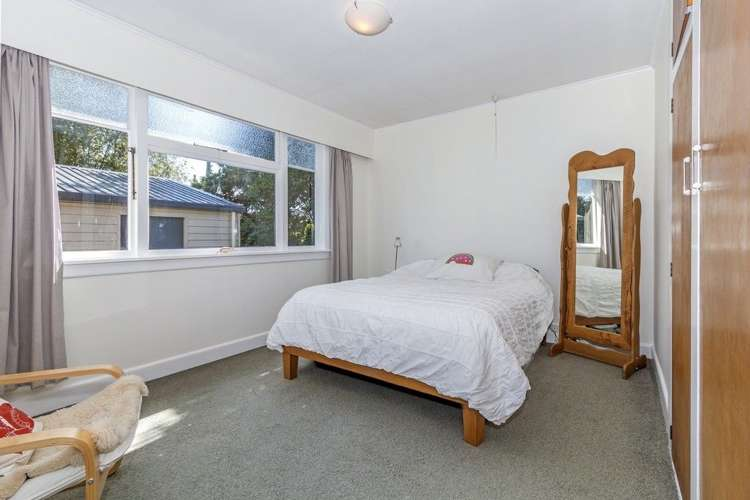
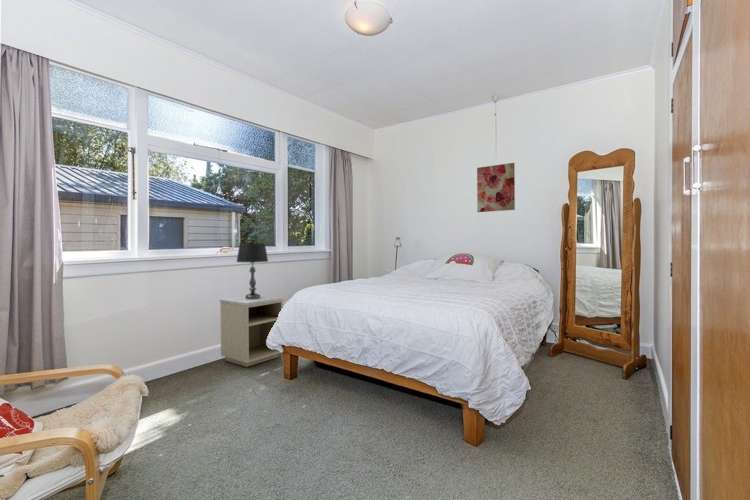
+ wall art (495, 188)
+ table lamp (252, 270)
+ nightstand (252, 328)
